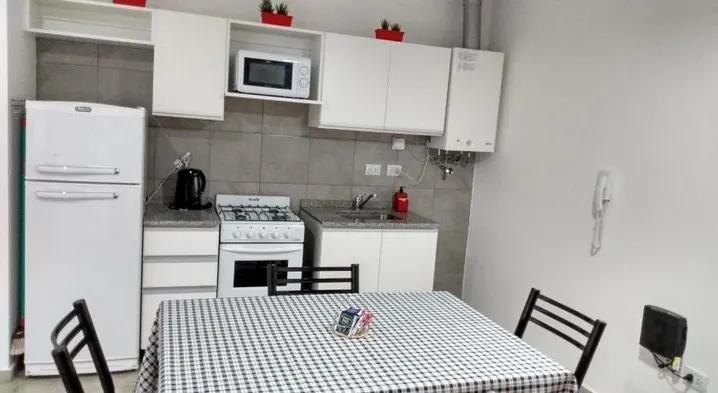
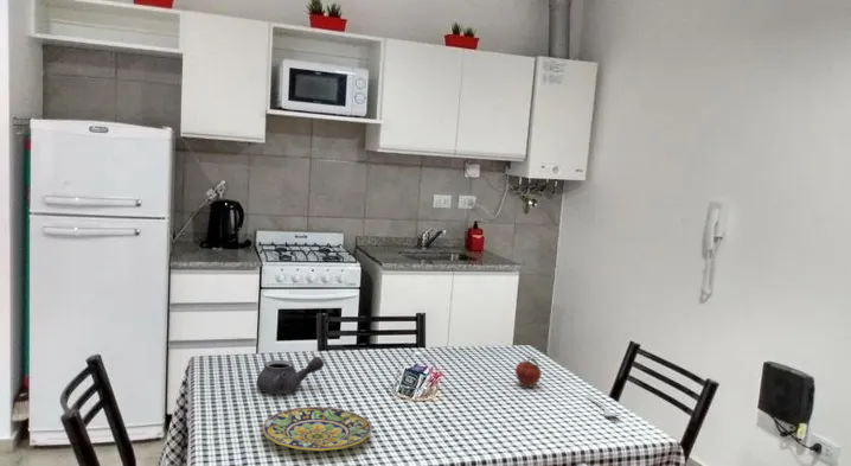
+ spoon (601, 404)
+ teapot (290, 374)
+ plate (316, 432)
+ fruit (529, 371)
